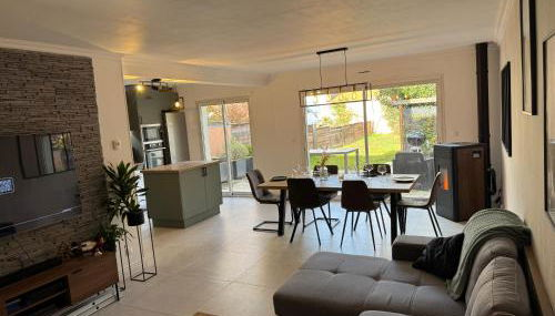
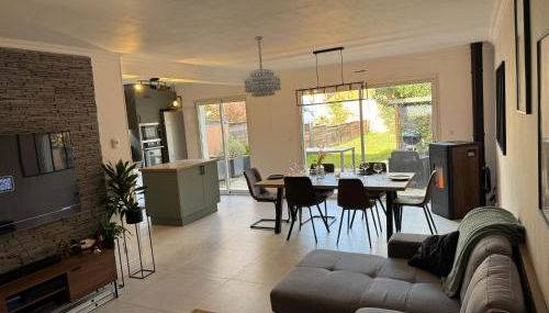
+ chandelier (260, 67)
